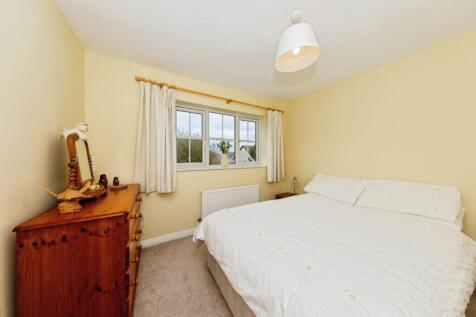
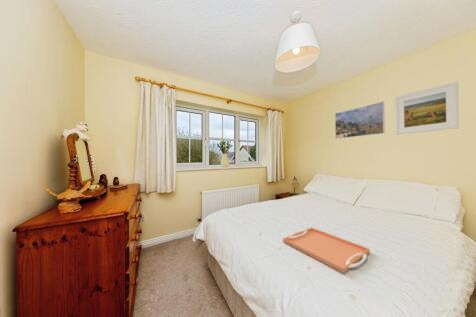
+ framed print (423, 110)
+ serving tray (323, 244)
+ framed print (357, 122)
